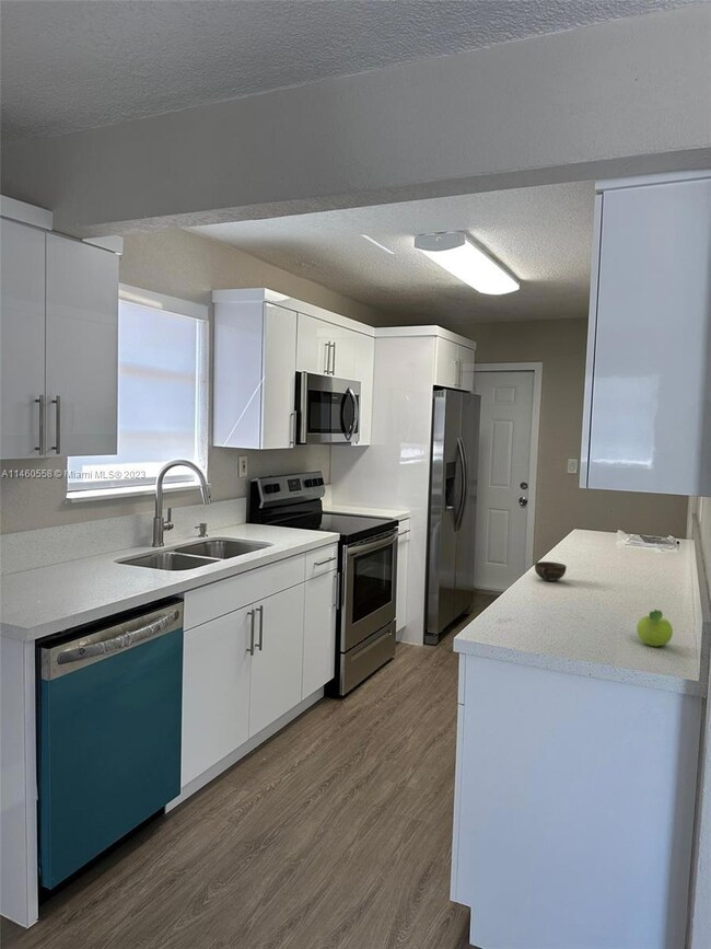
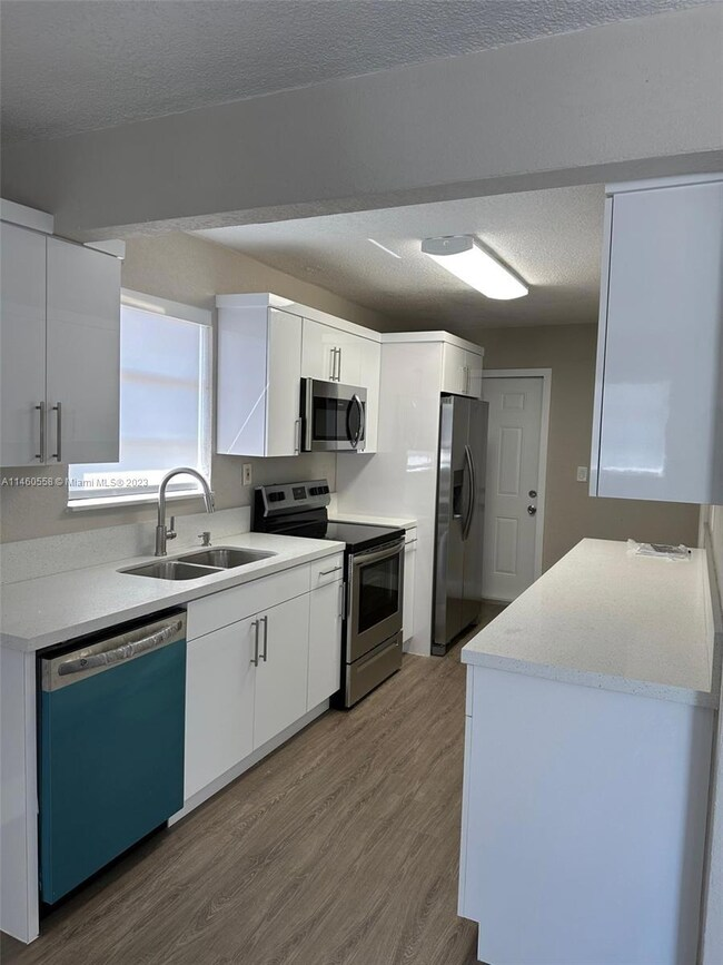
- cup (548, 572)
- fruit (654, 627)
